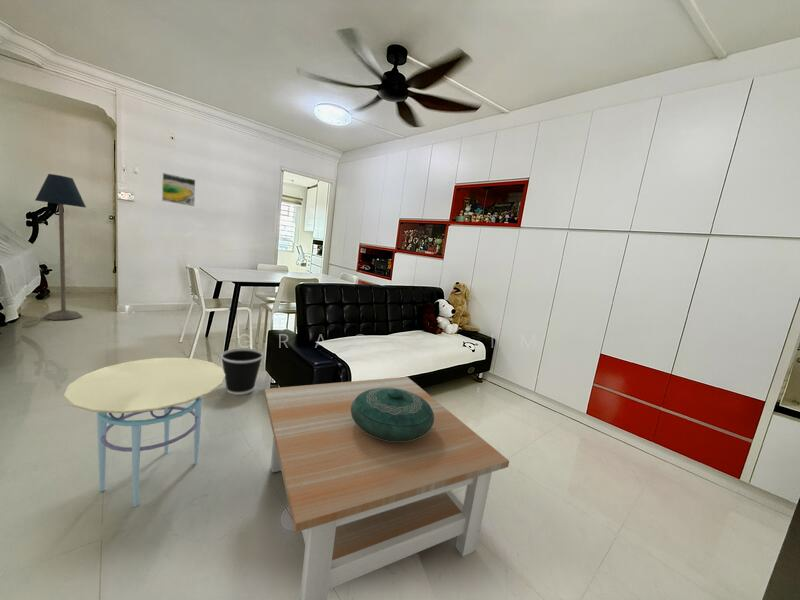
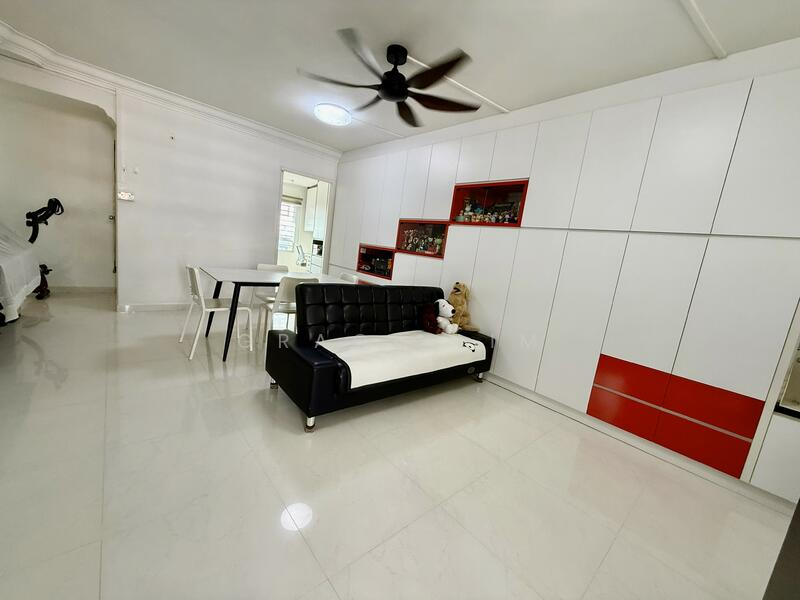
- floor lamp (62, 248)
- coffee table (368, 463)
- wastebasket (241, 371)
- side table (153, 423)
- decorative bowl (393, 408)
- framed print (179, 190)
